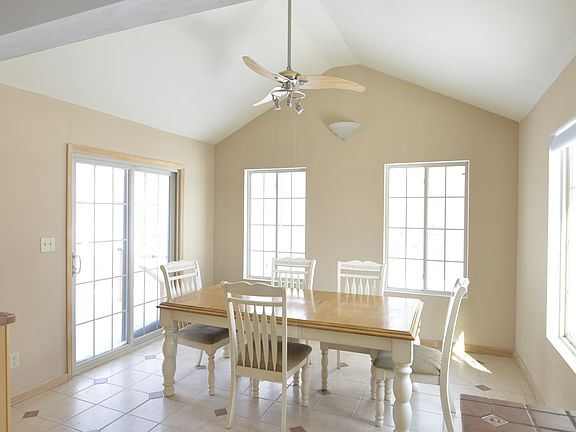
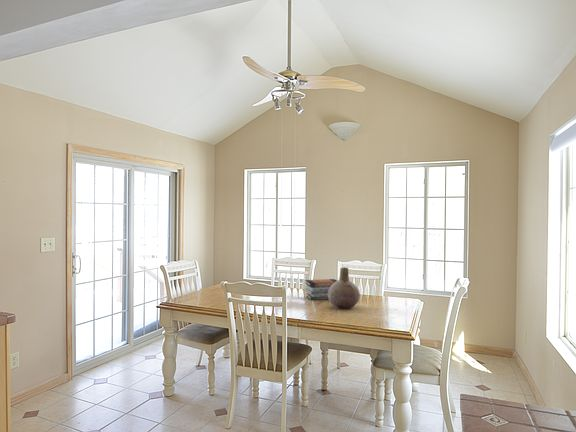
+ book stack (322, 289)
+ vase (343, 287)
